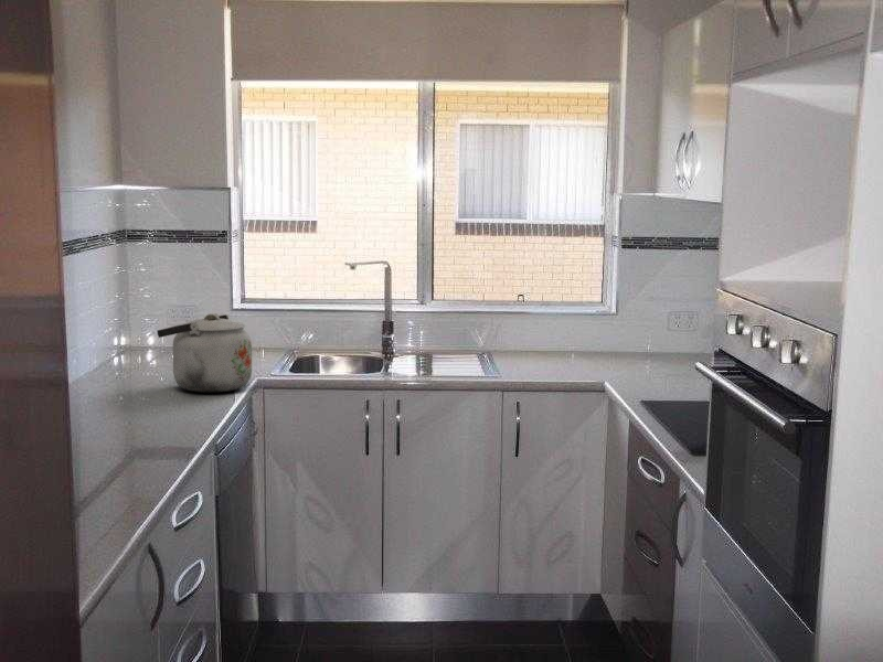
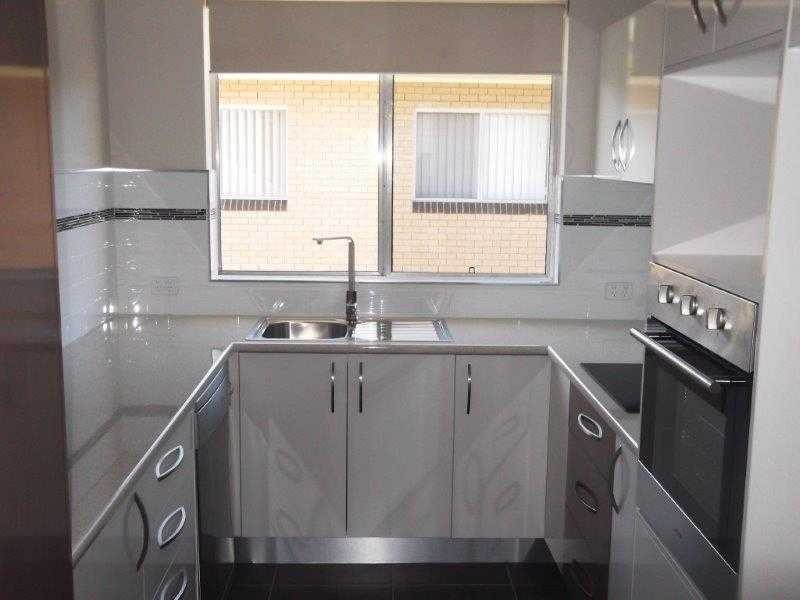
- kettle (205, 352)
